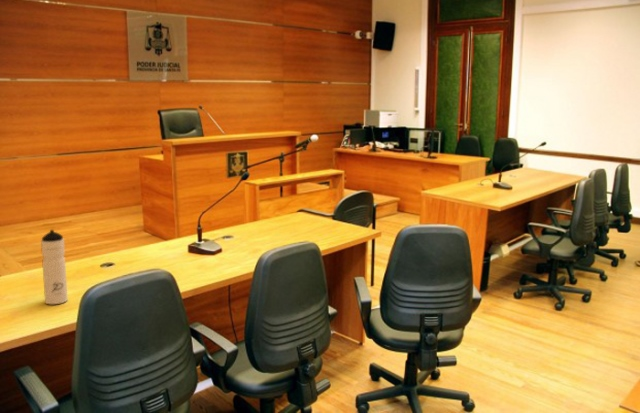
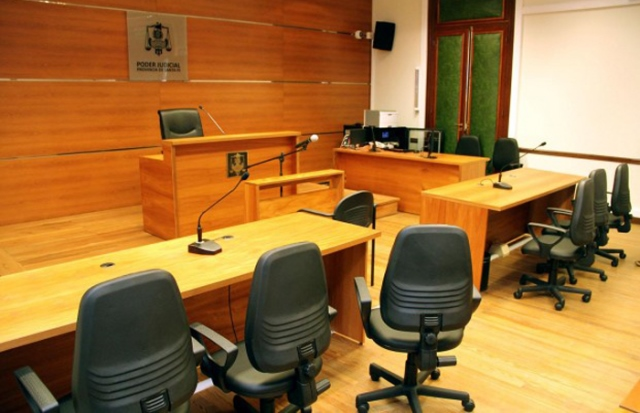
- water bottle (54, 265)
